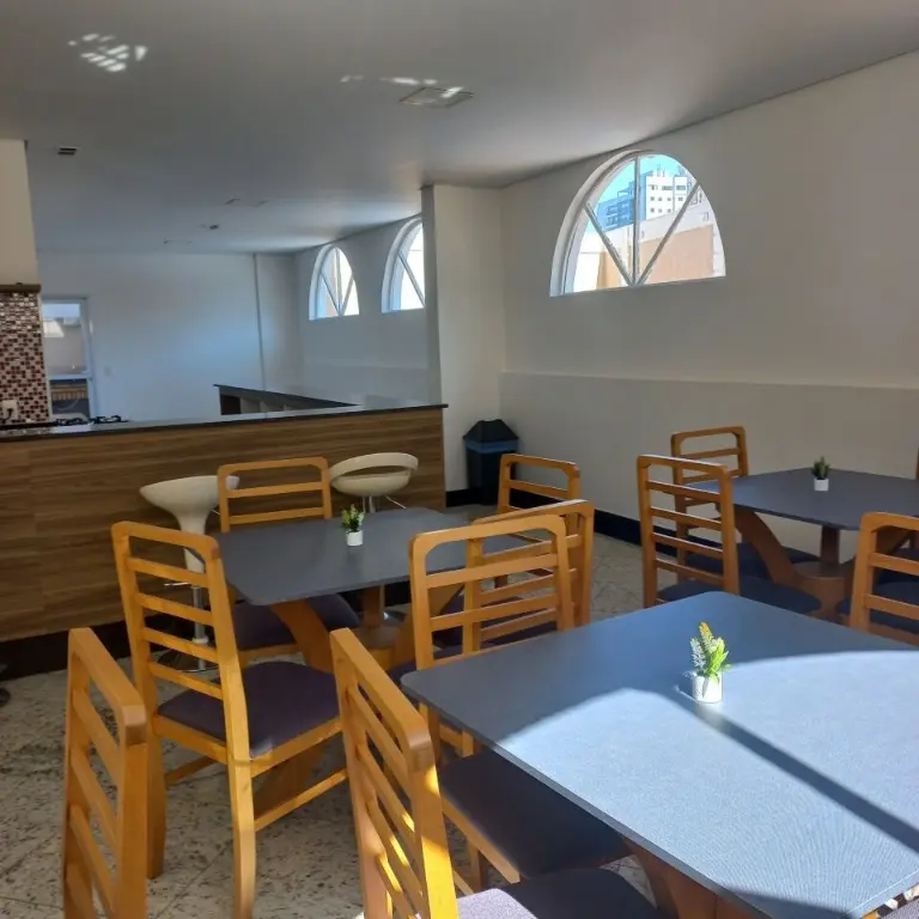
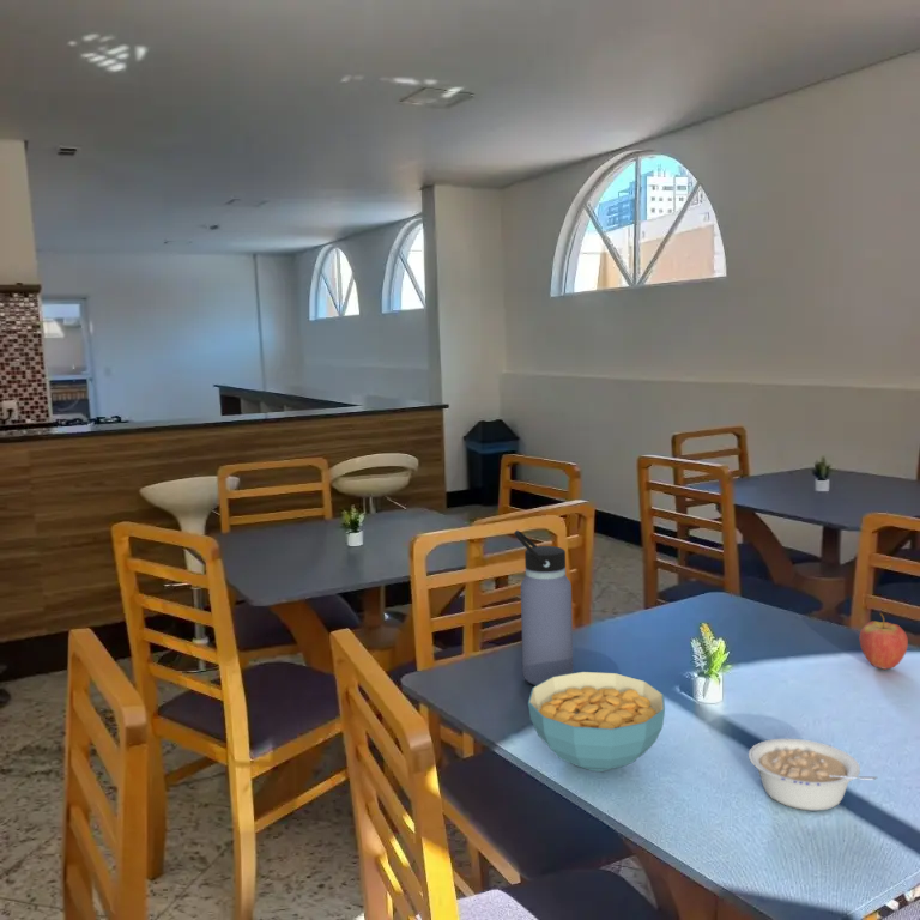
+ fruit (883, 640)
+ cereal bowl (597, 730)
+ water bottle (543, 605)
+ legume (806, 774)
